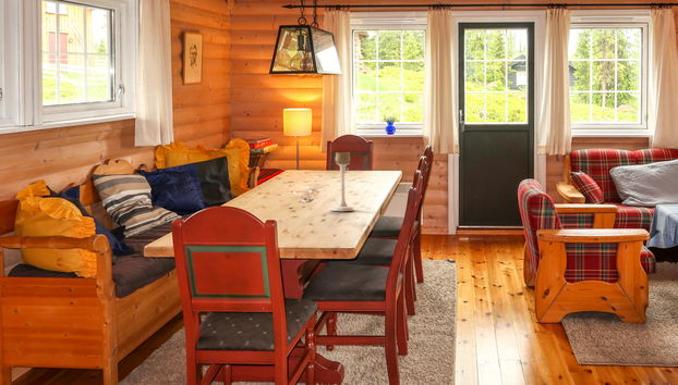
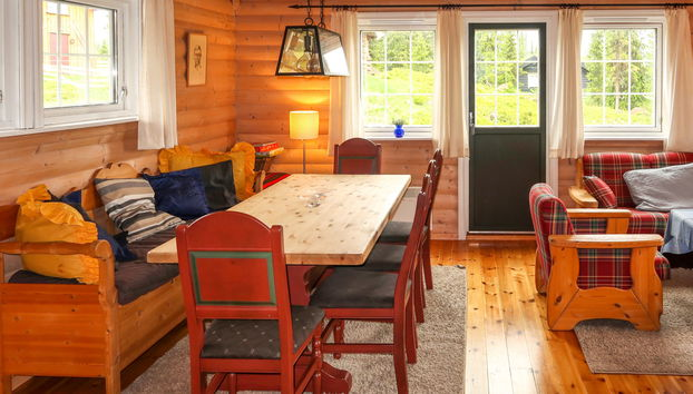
- candle holder (342, 181)
